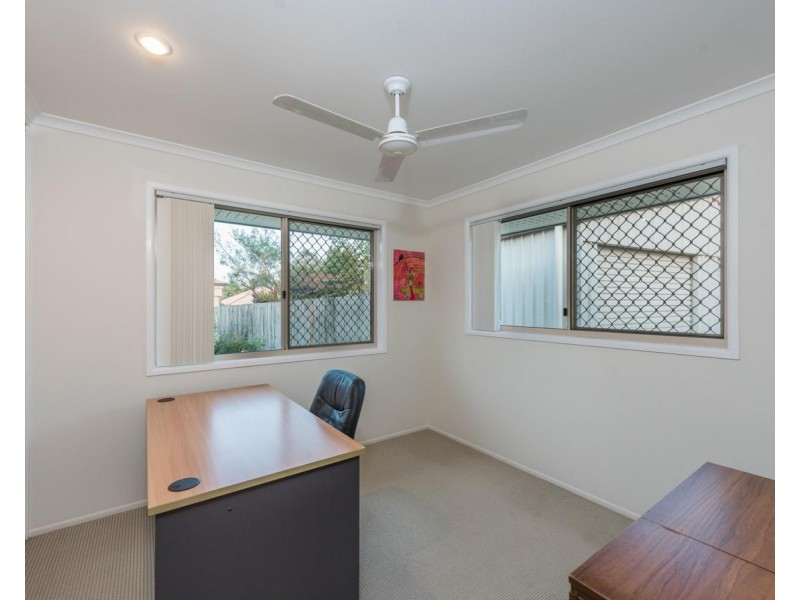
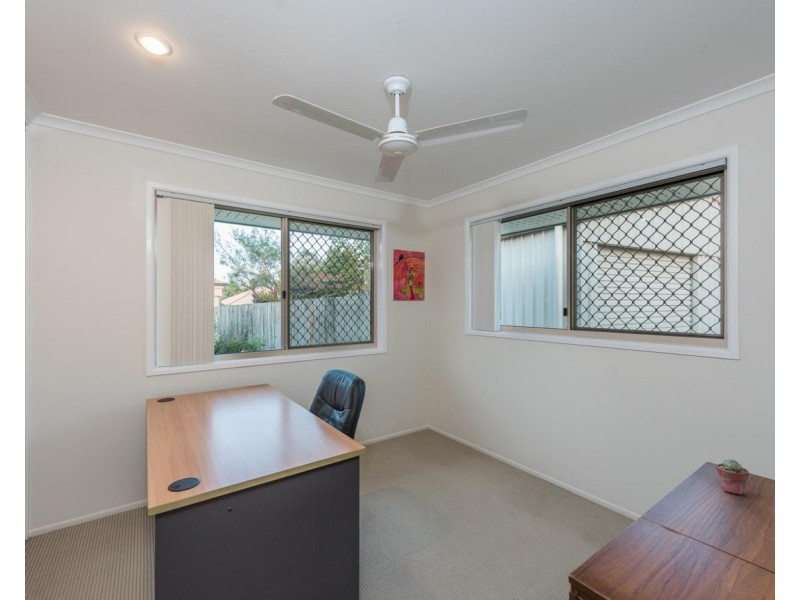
+ potted succulent (732, 474)
